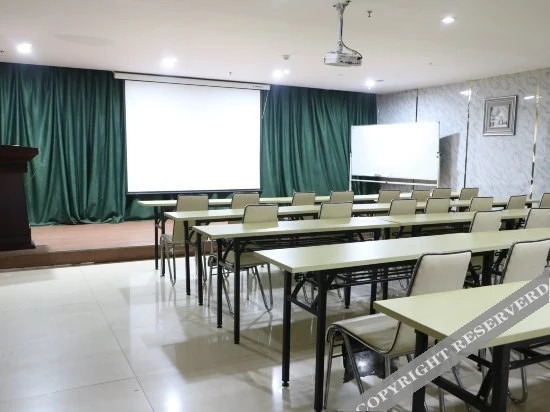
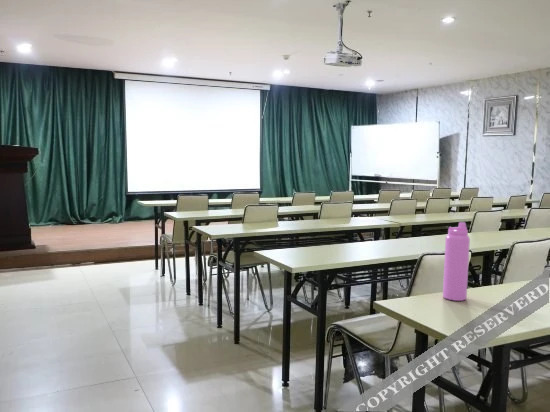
+ water bottle (456, 260)
